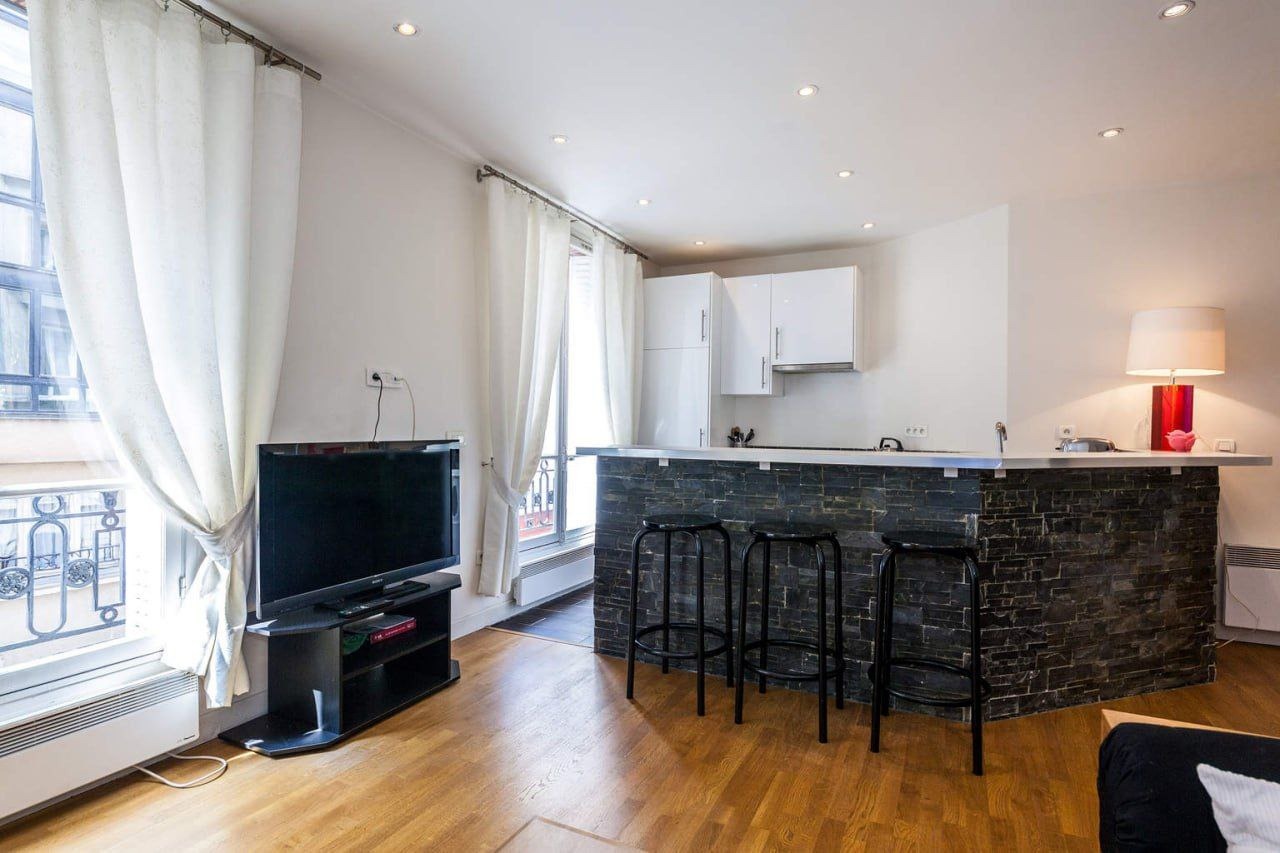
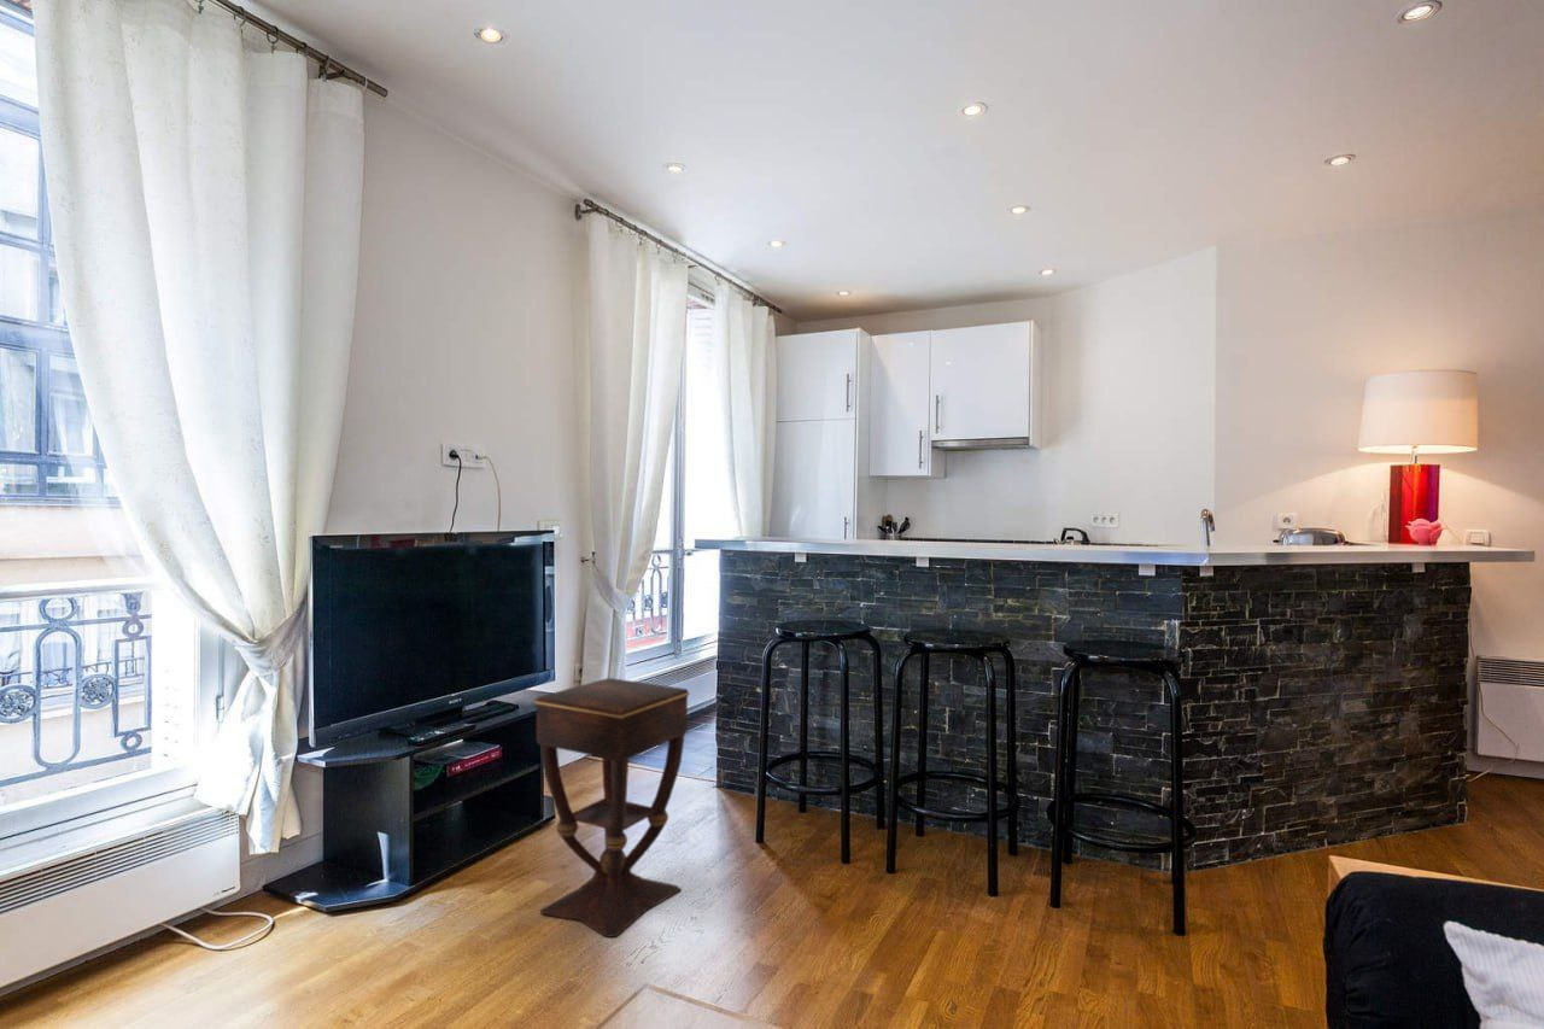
+ side table (614, 795)
